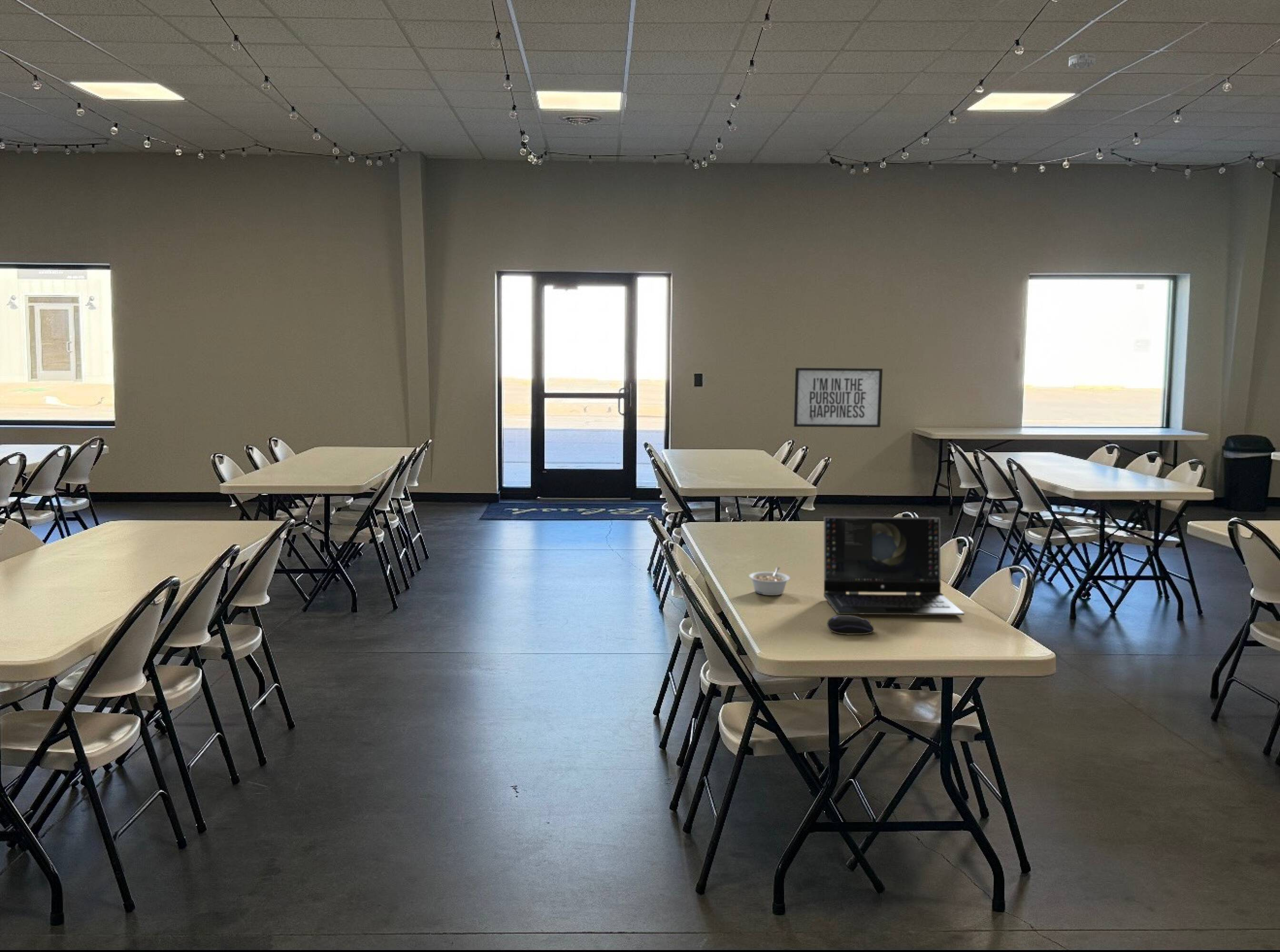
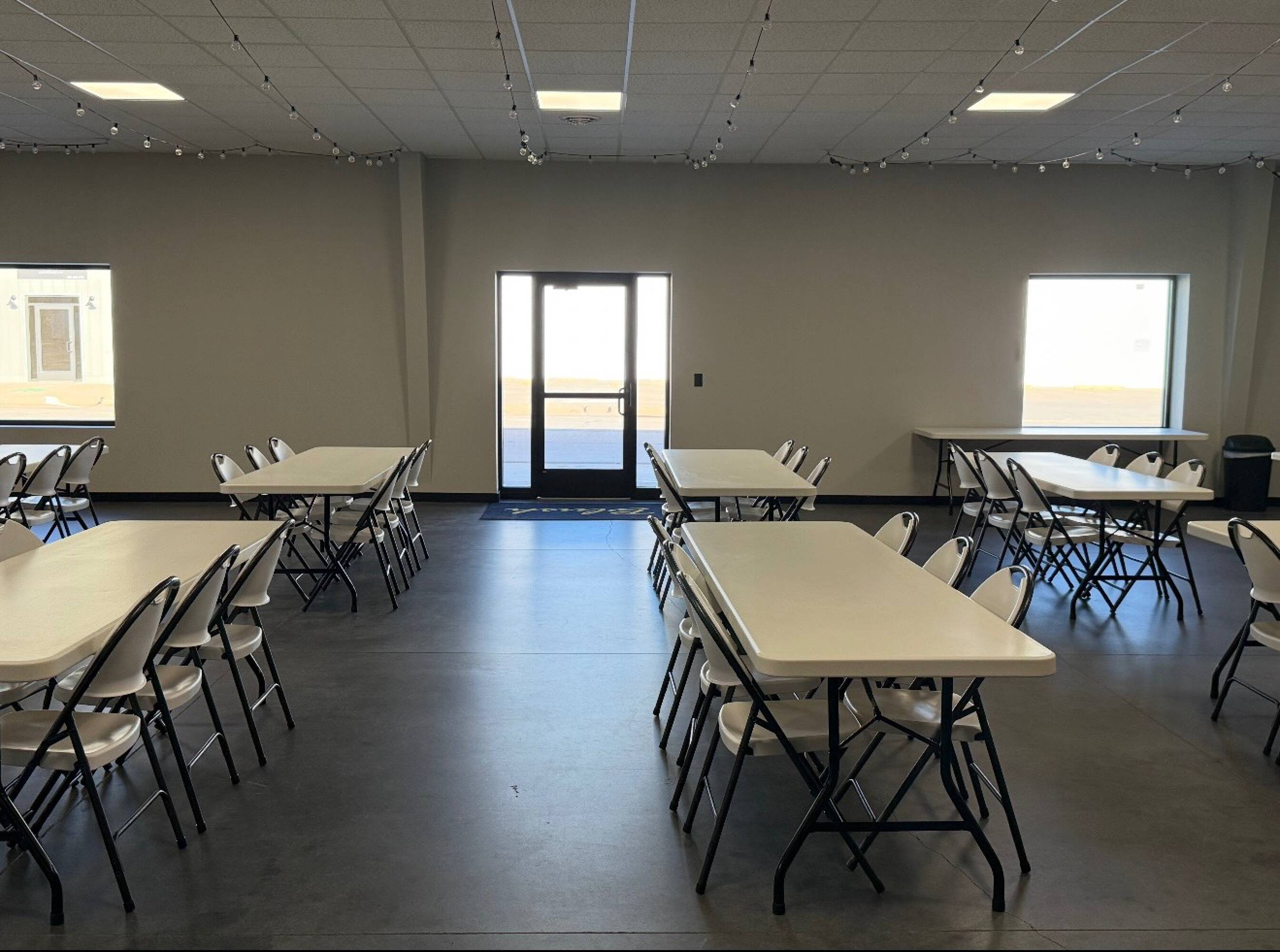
- mirror (838, 397)
- laptop (891, 565)
- computer mouse (851, 624)
- smoke detector (1082, 60)
- legume (769, 582)
